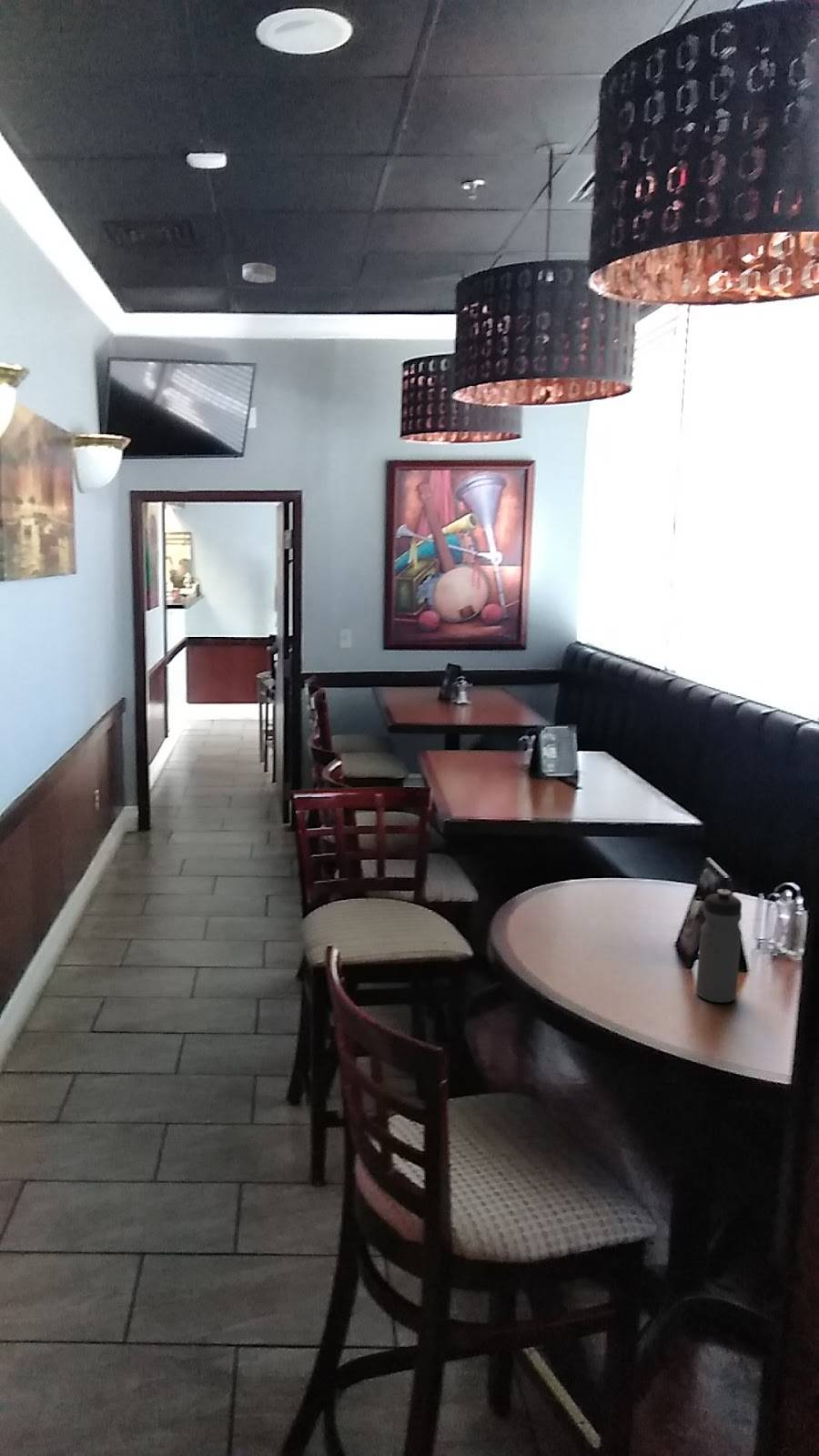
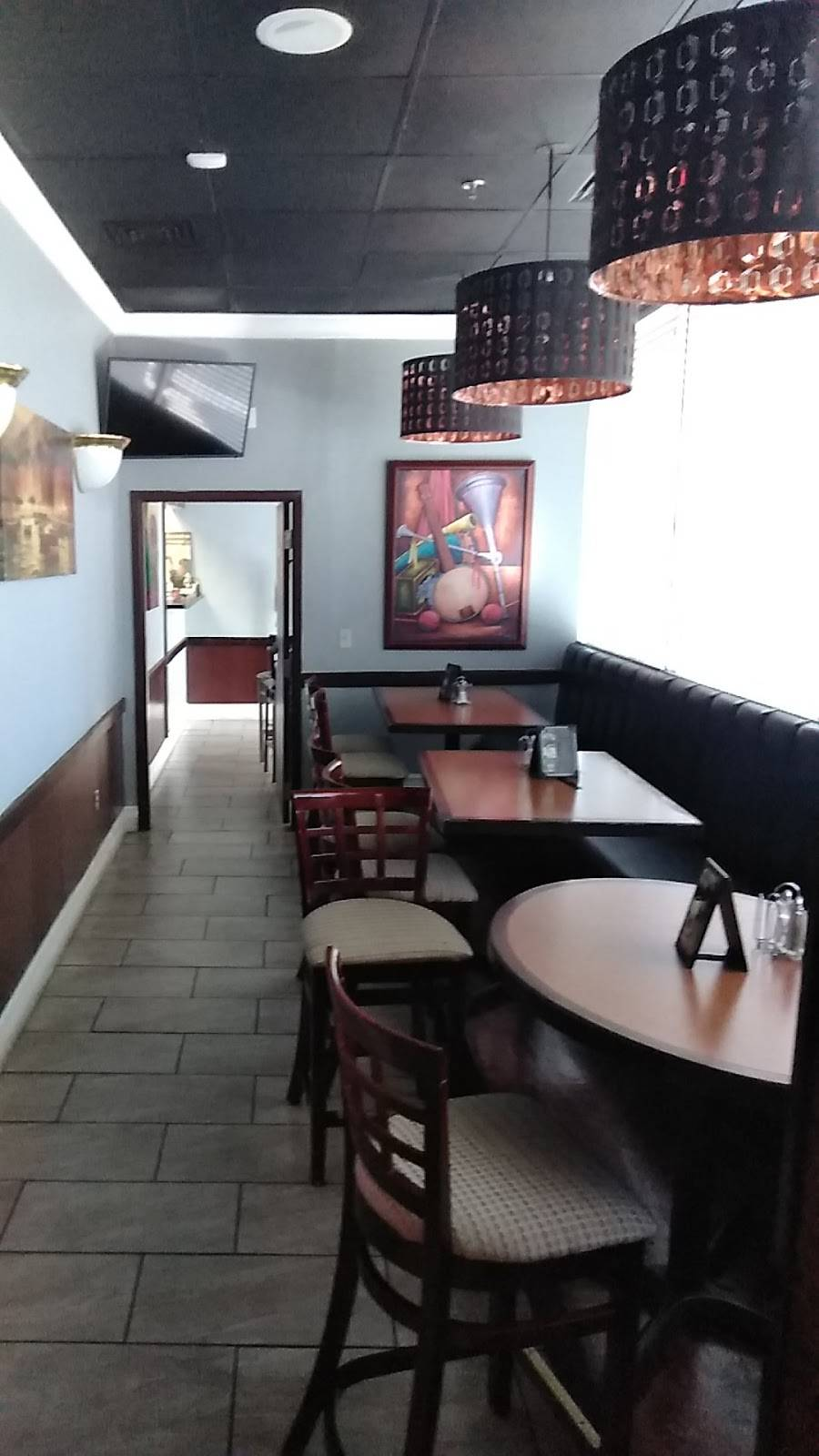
- smoke detector (258, 272)
- water bottle (720, 943)
